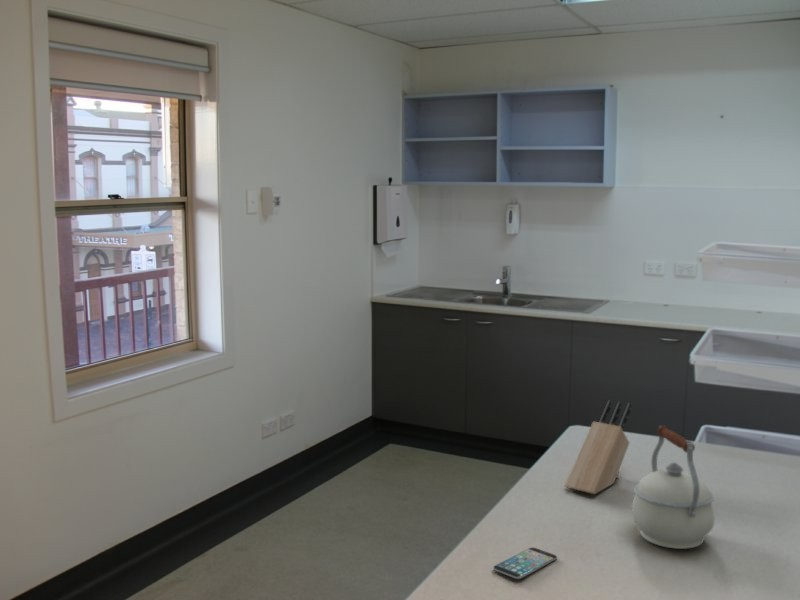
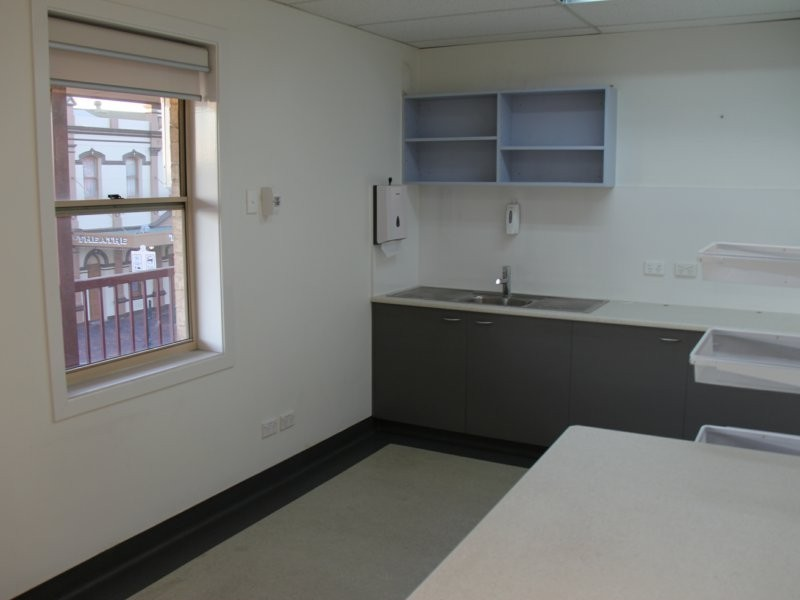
- knife block (601, 444)
- kettle (670, 483)
- smartphone (525, 562)
